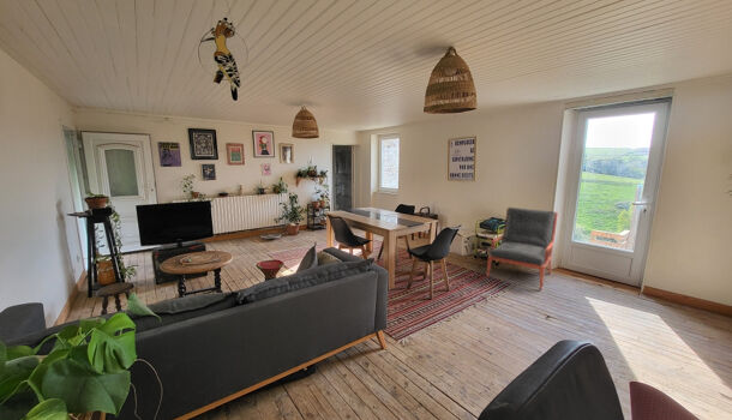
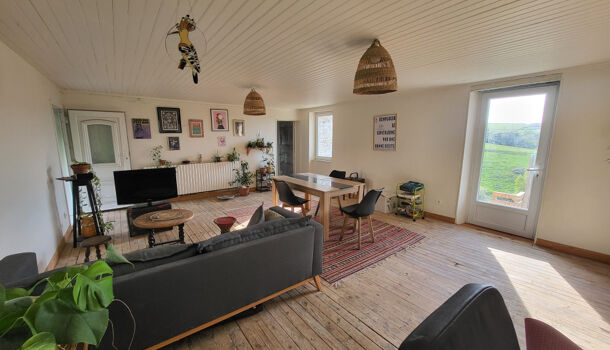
- armchair (522, 242)
